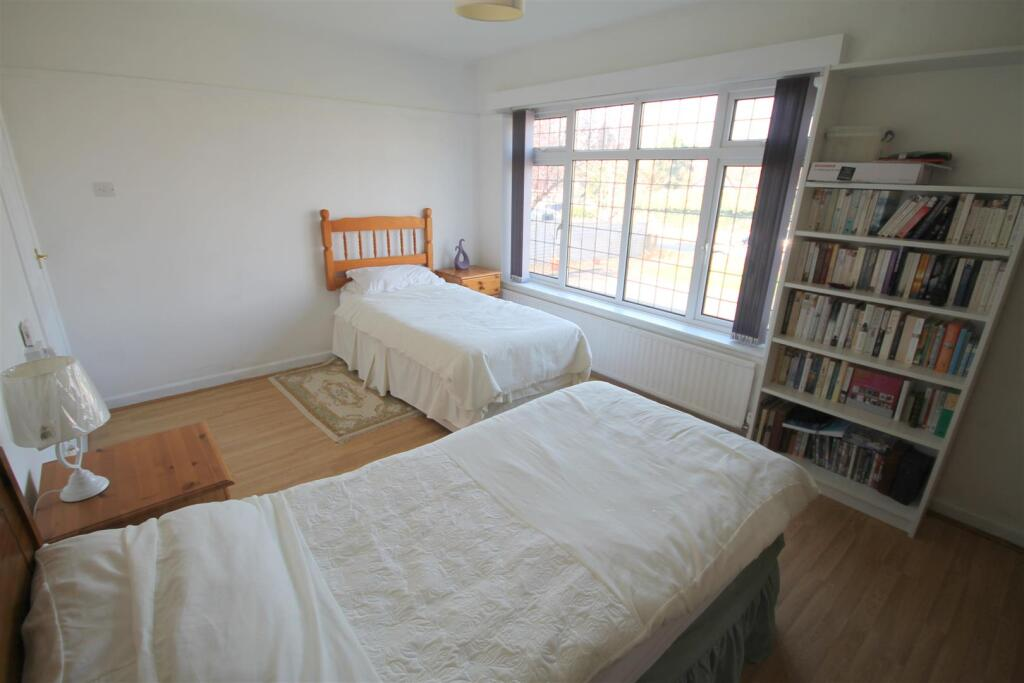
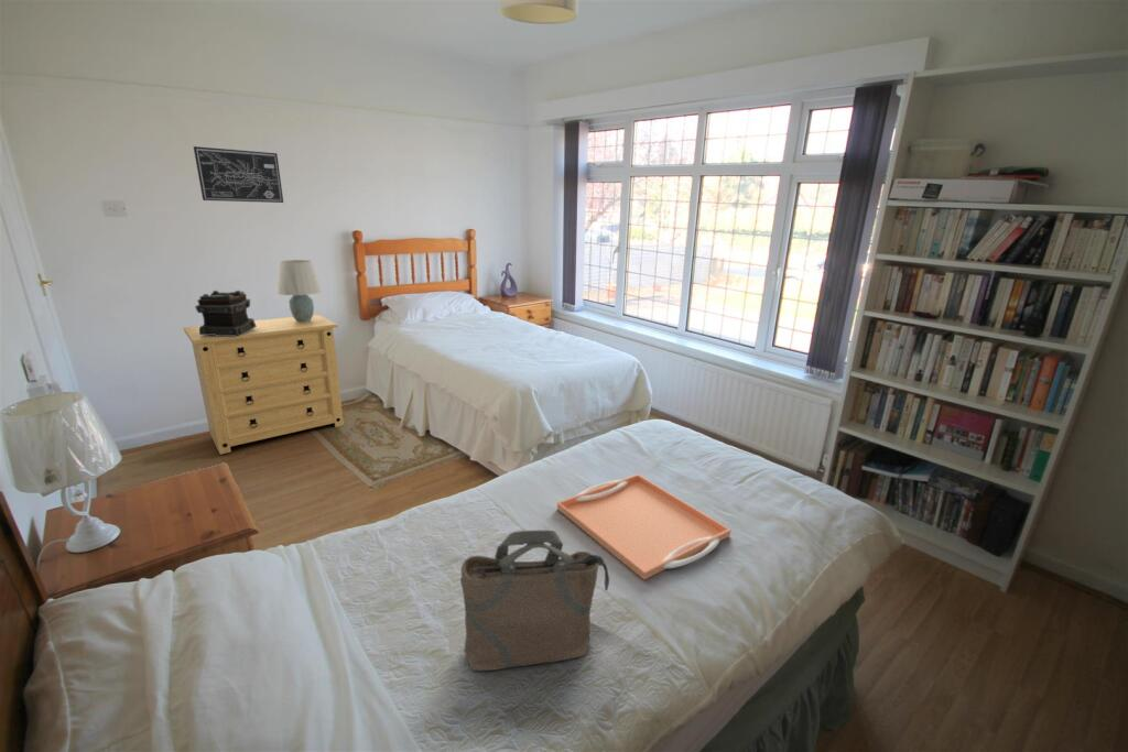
+ wall art (240, 176)
+ dresser (271, 379)
+ serving tray (640, 519)
+ tote bag (538, 590)
+ decorative box (225, 312)
+ table lamp (300, 291)
